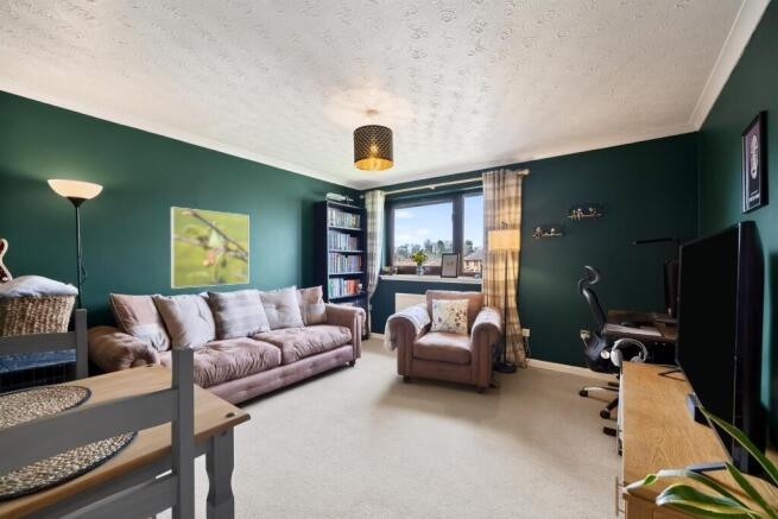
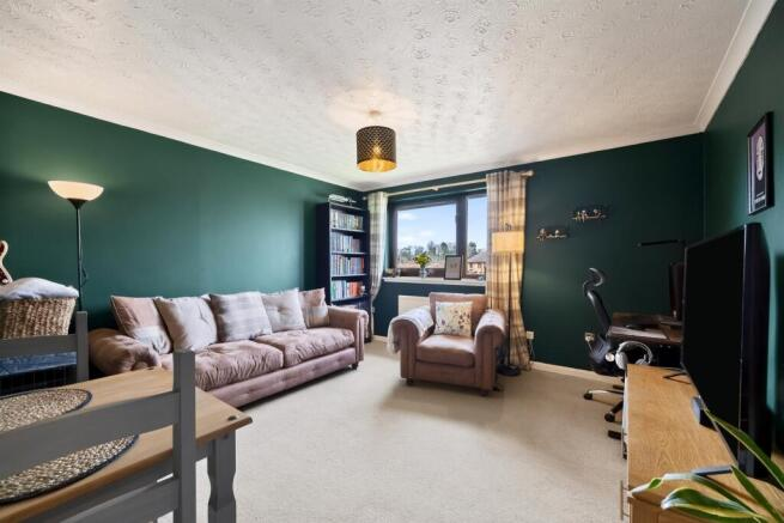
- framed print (213, 248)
